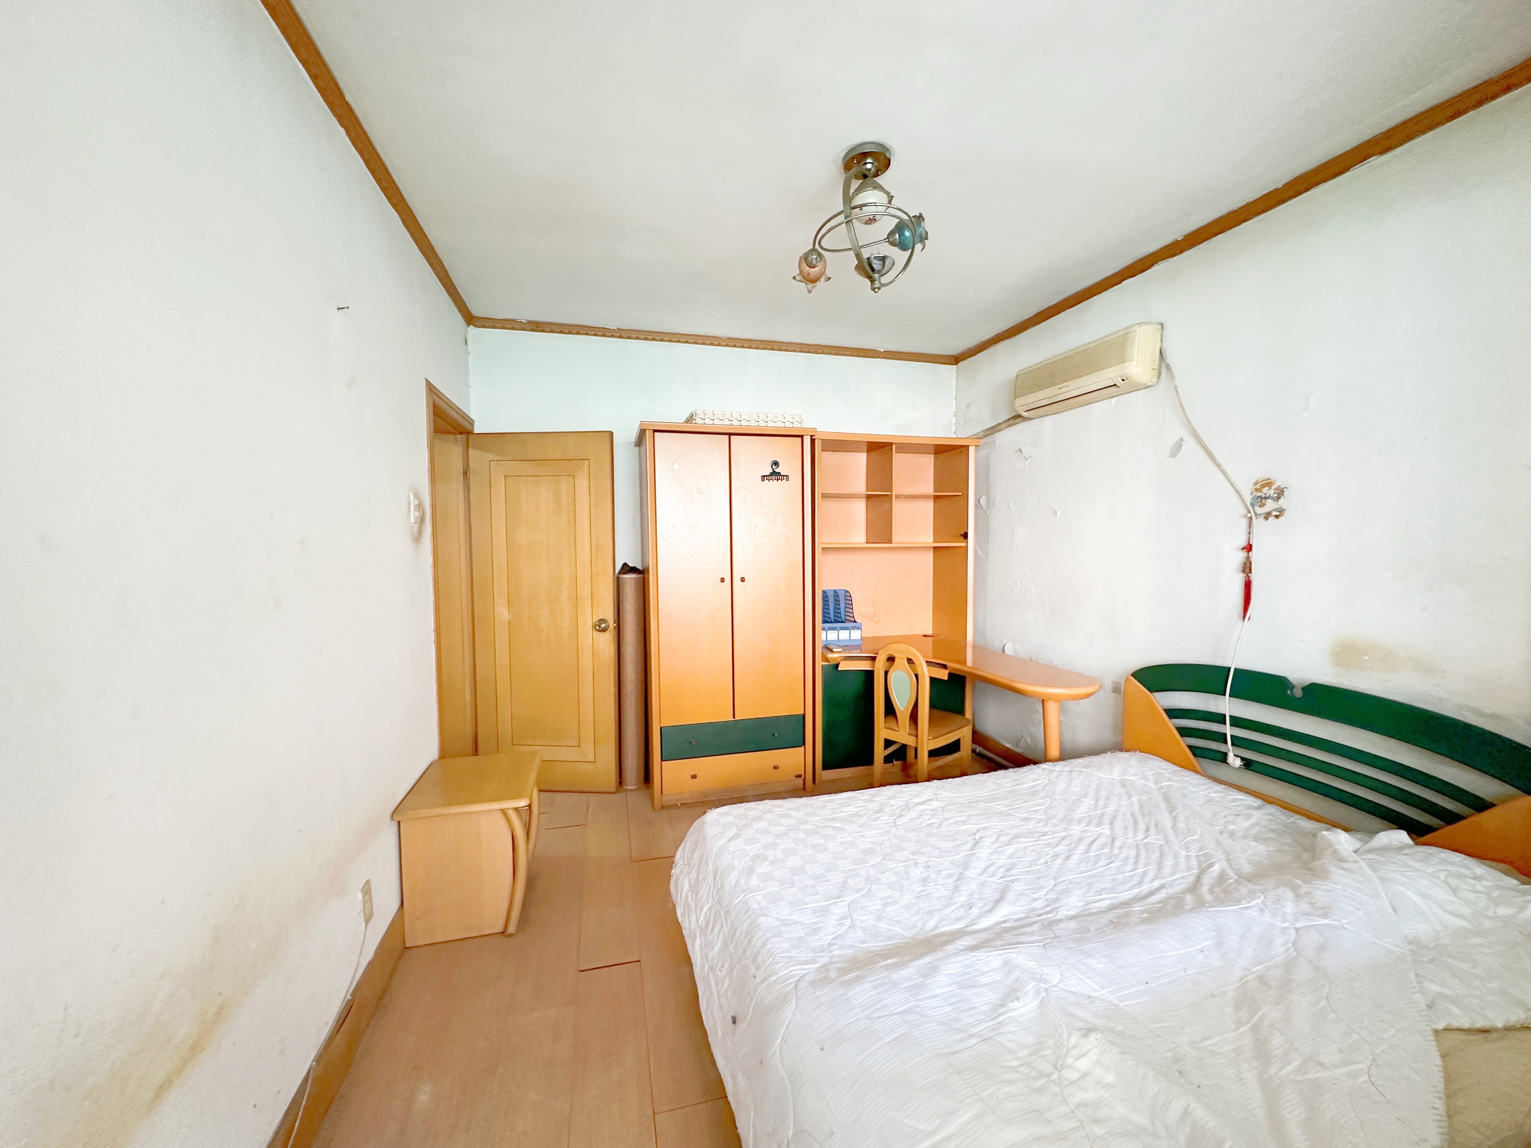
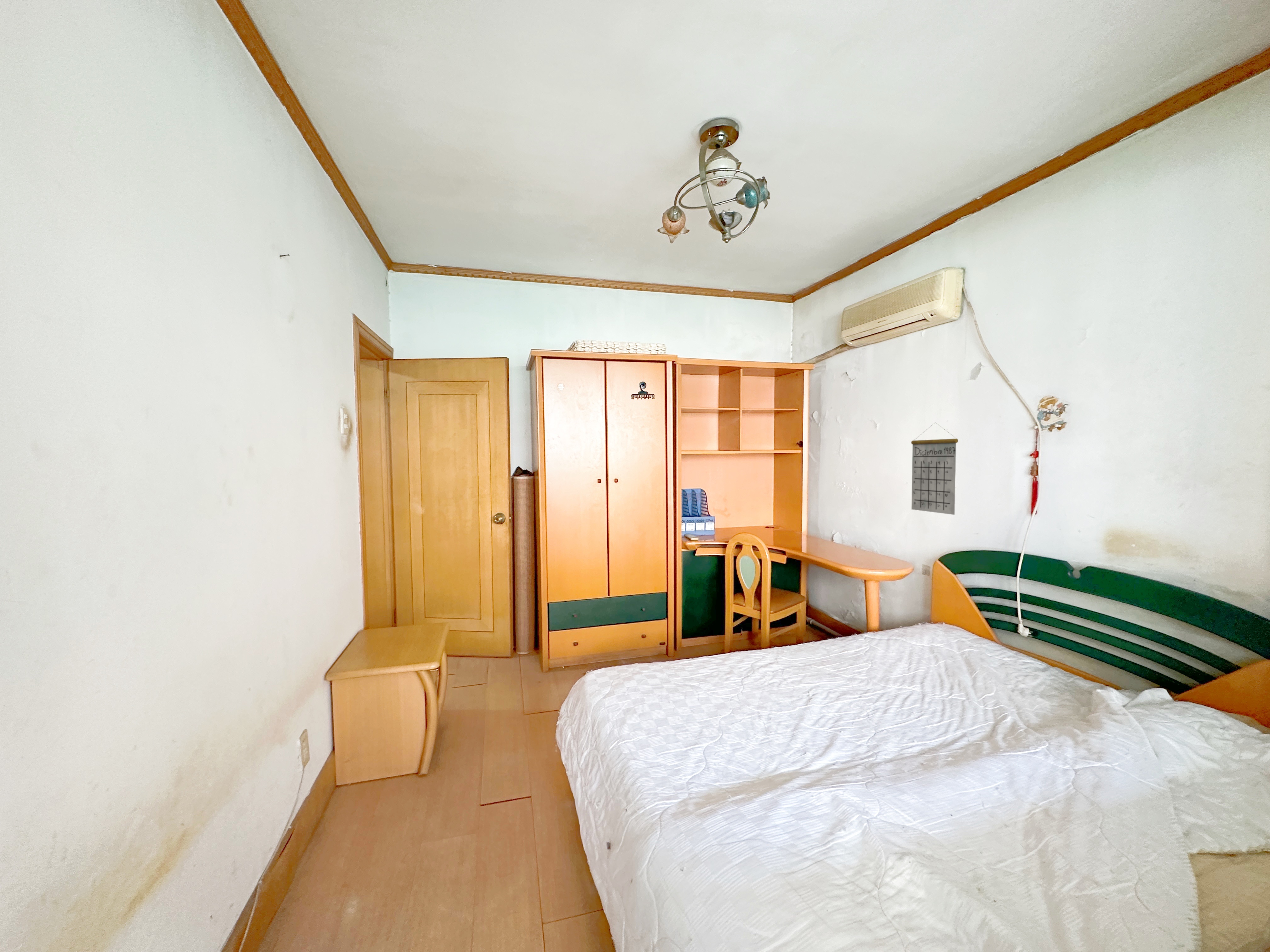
+ calendar (933, 467)
